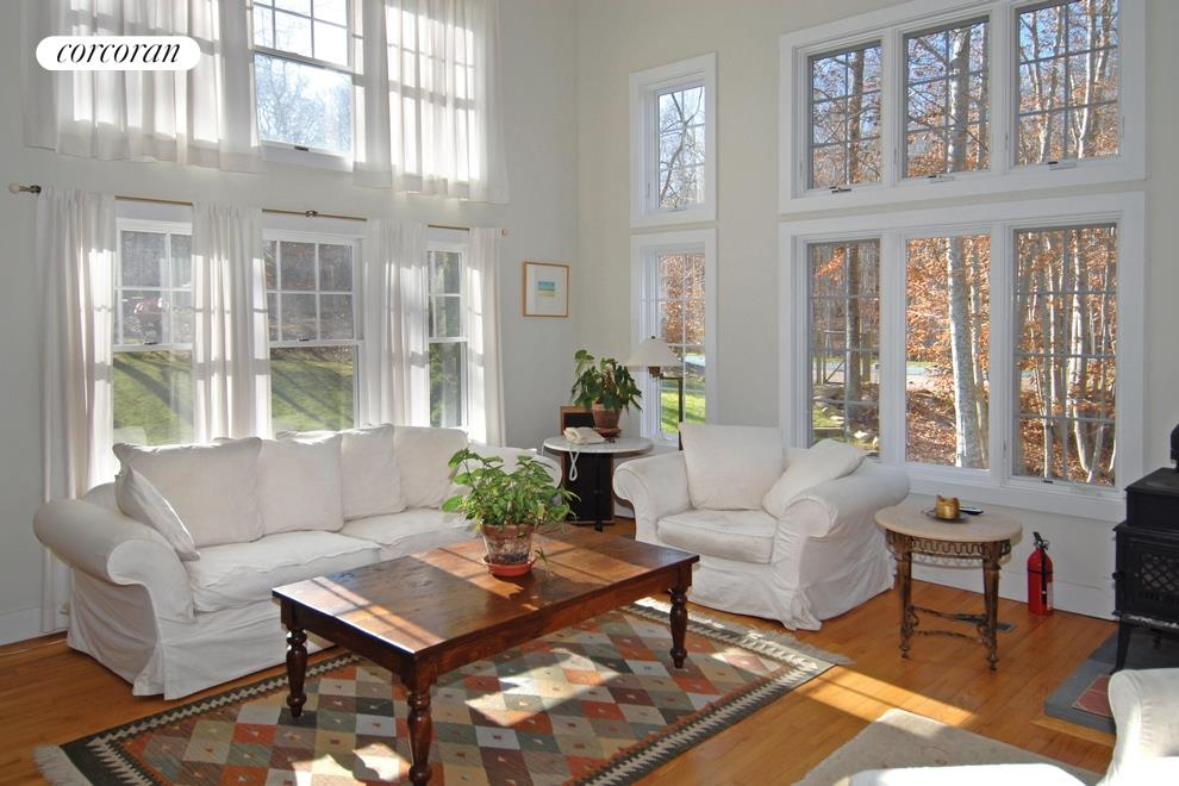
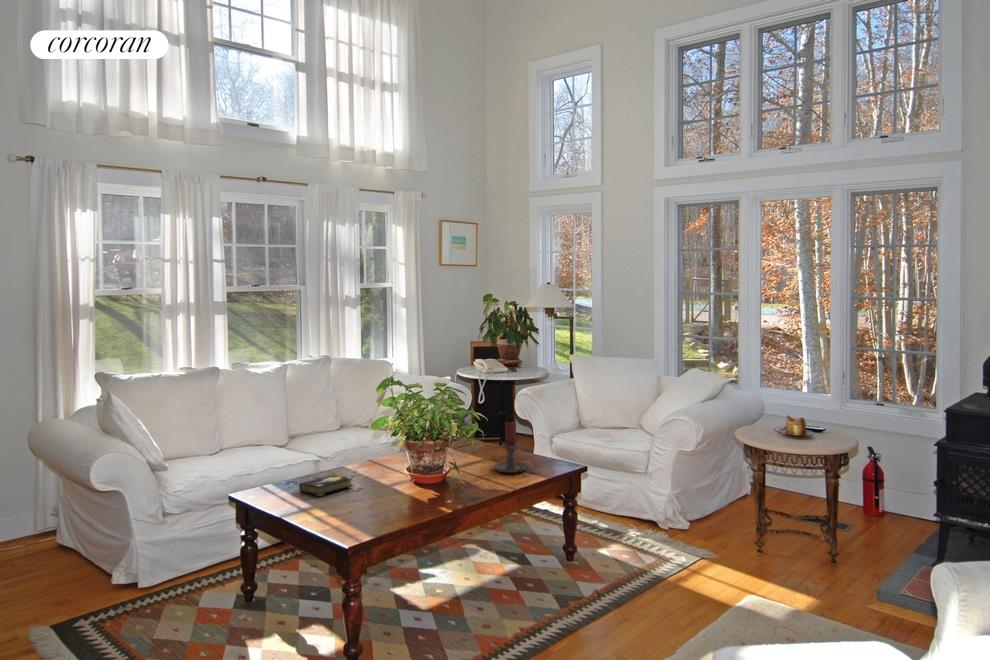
+ candle holder (514, 446)
+ hardback book (326, 483)
